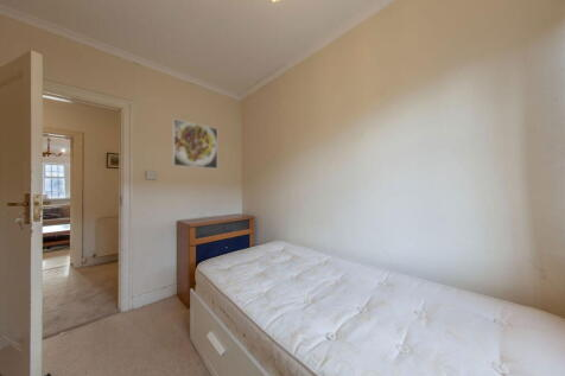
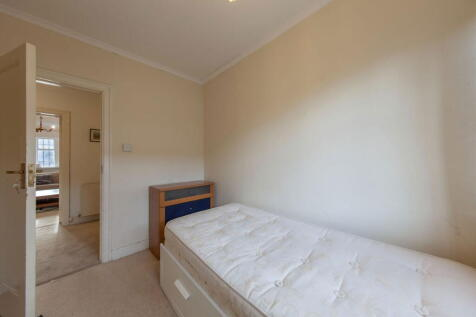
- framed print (196, 145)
